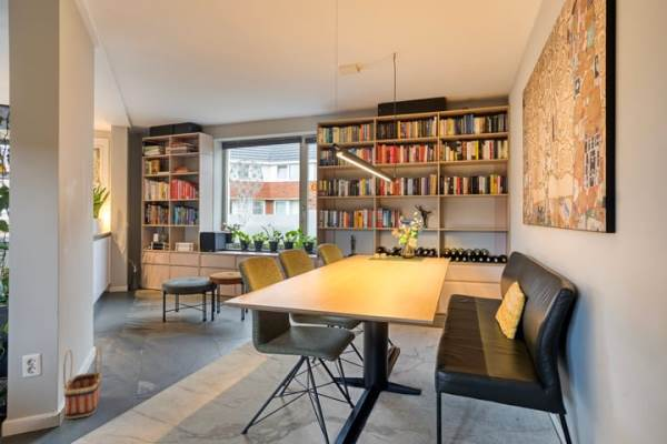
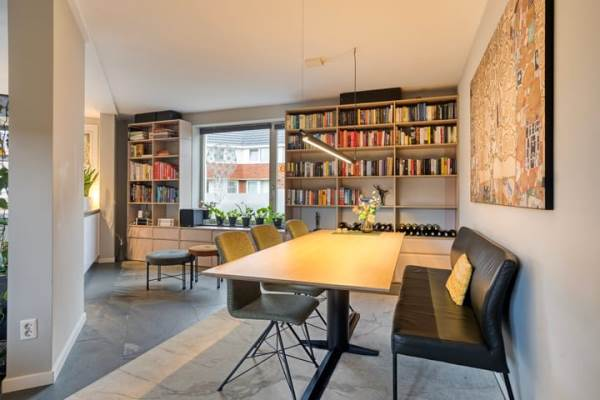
- basket (83, 377)
